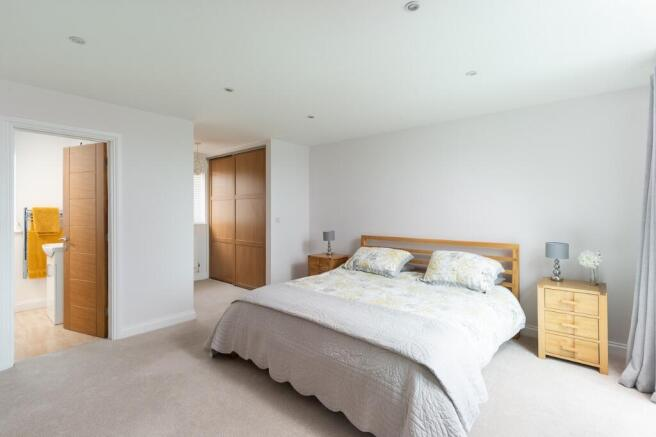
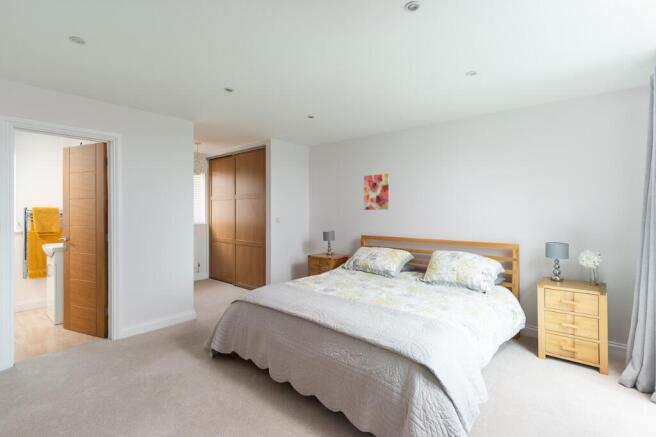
+ wall art (376, 192)
